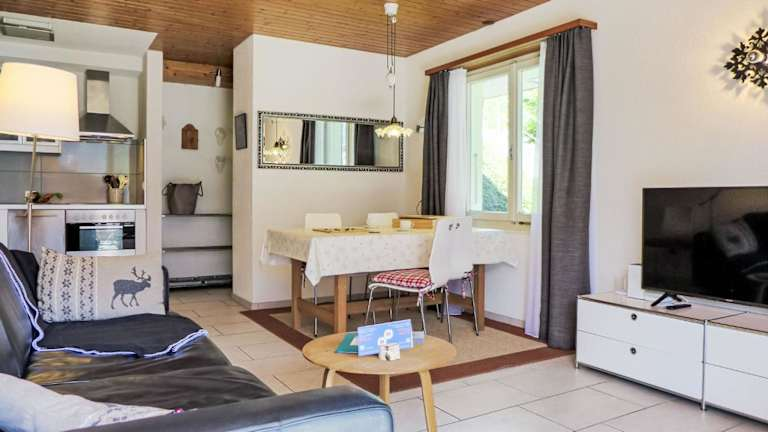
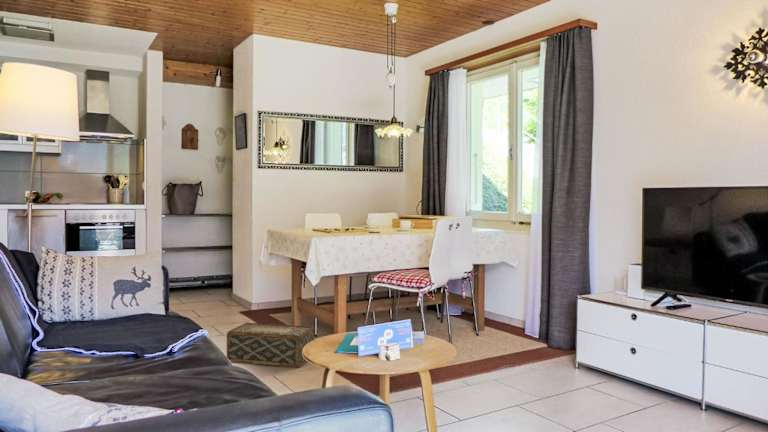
+ woven basket (271, 344)
